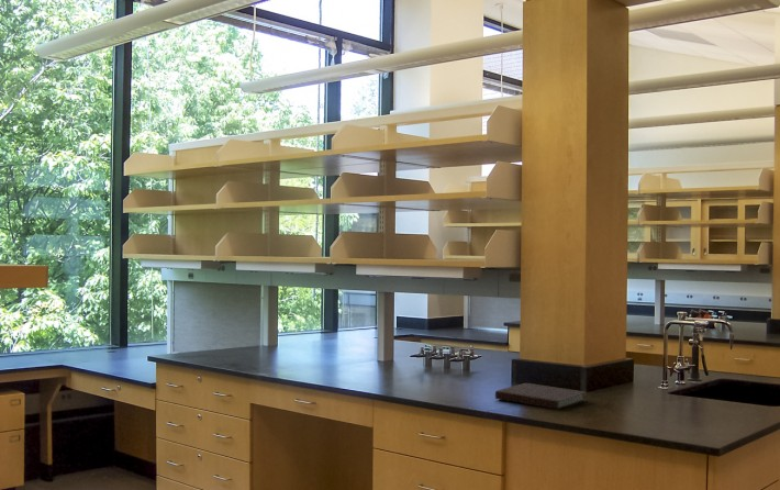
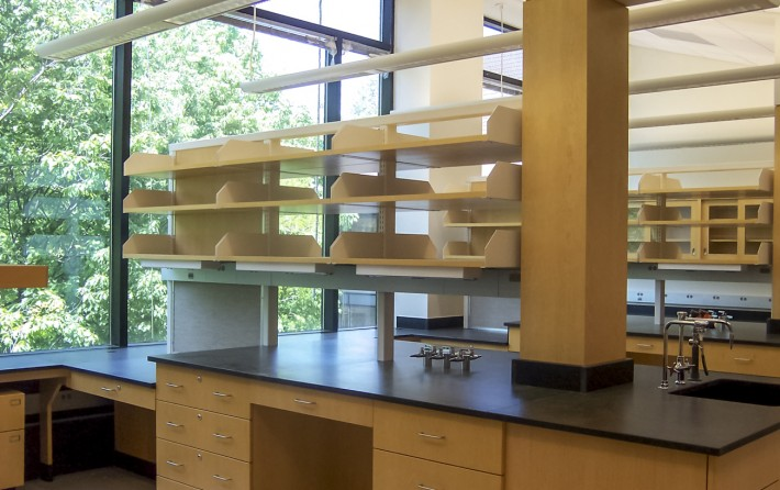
- notebook (541, 396)
